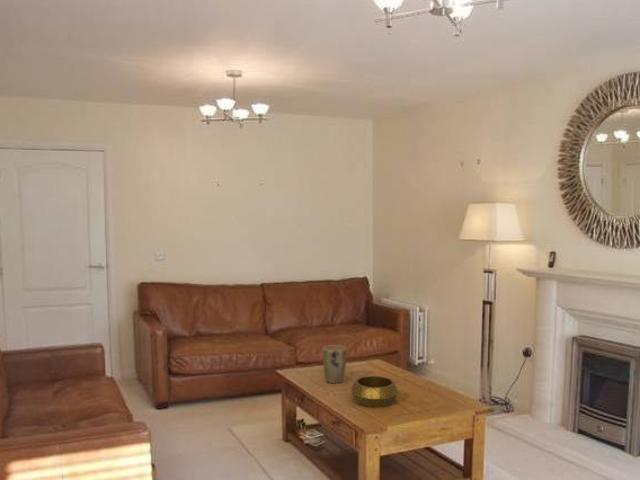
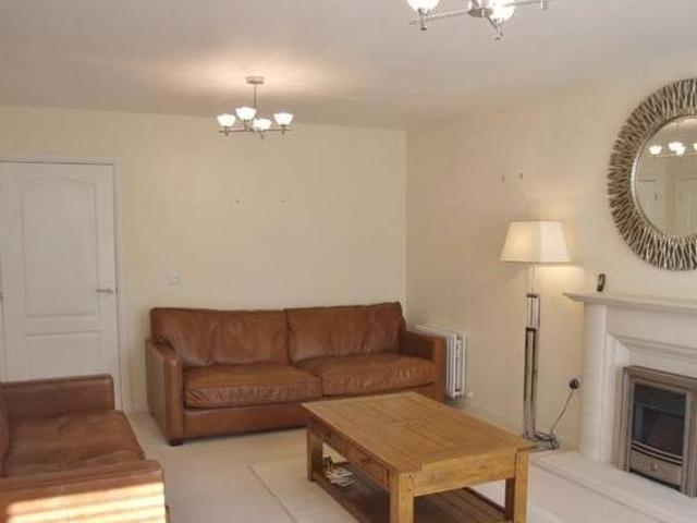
- decorative bowl (374, 391)
- plant pot (334, 364)
